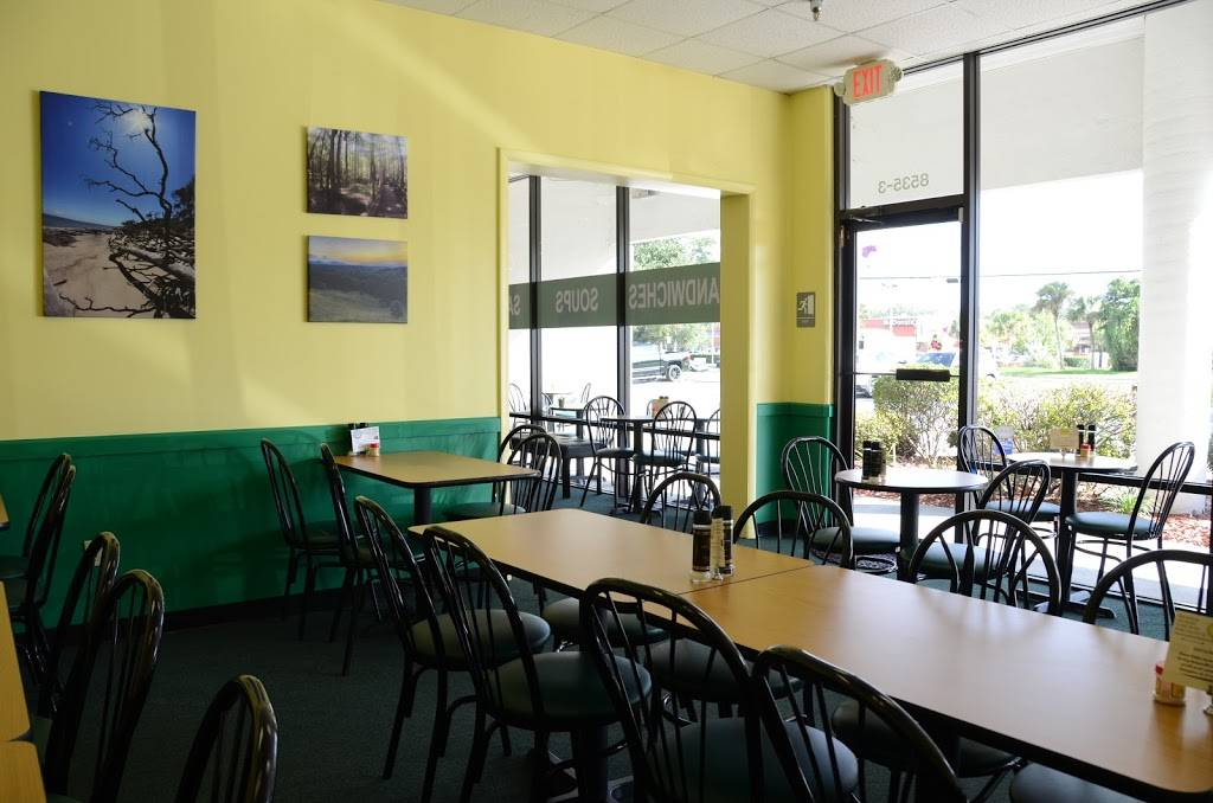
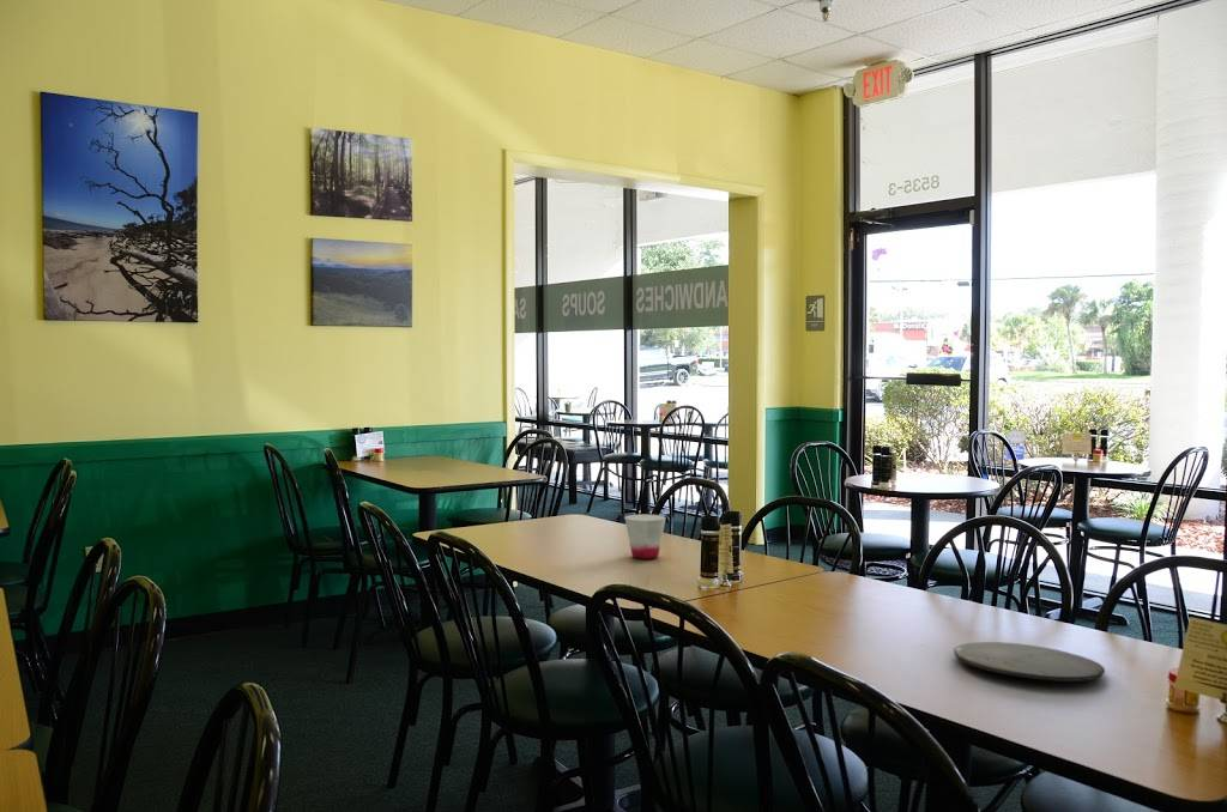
+ plate (1027, 660)
+ cup (645, 537)
